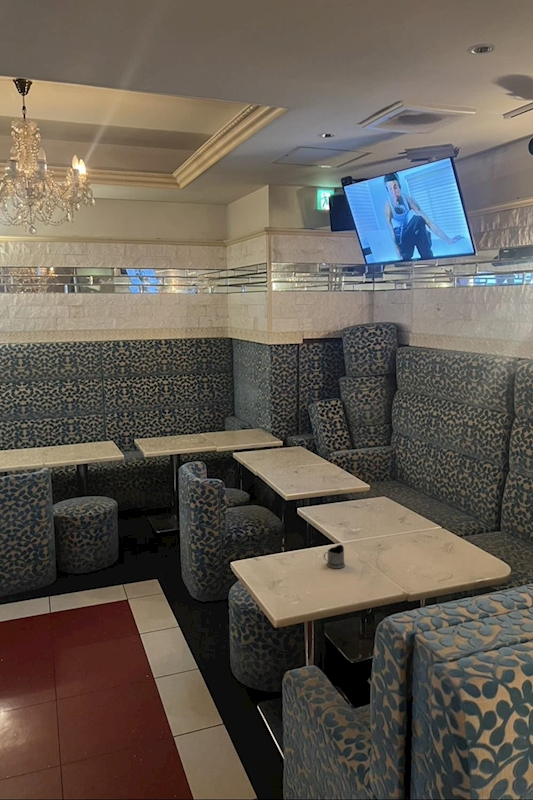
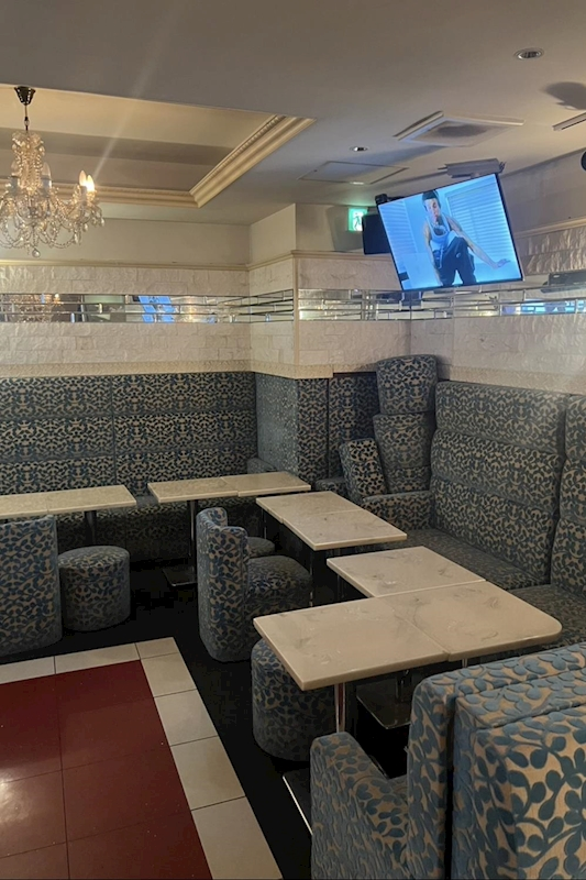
- tea glass holder (333, 556)
